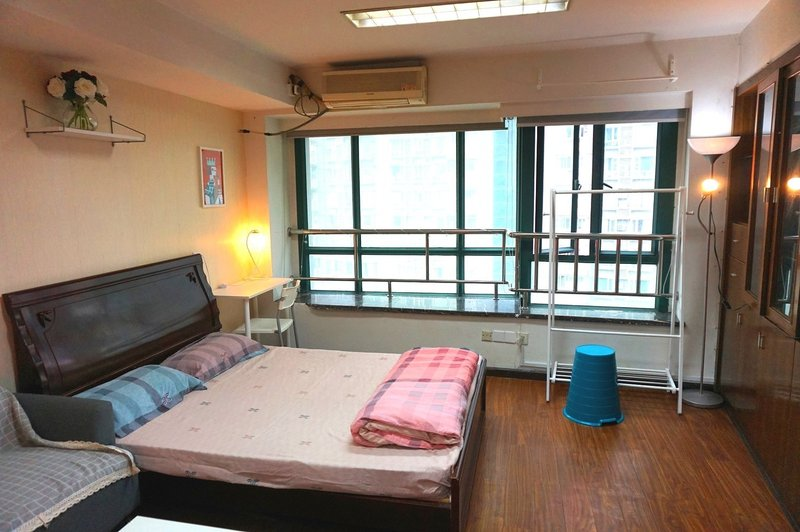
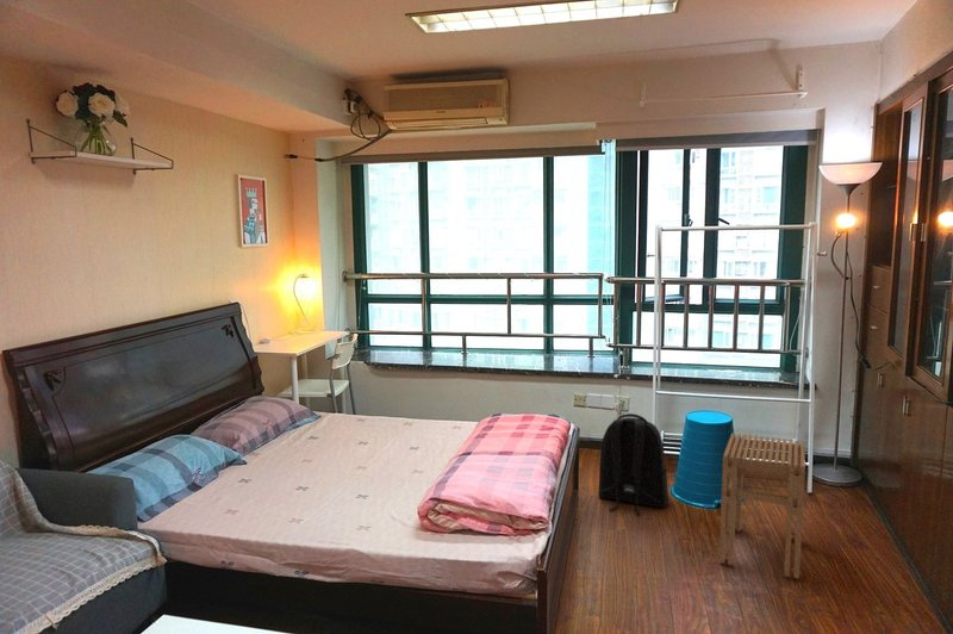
+ stool (762, 499)
+ backpack (633, 458)
